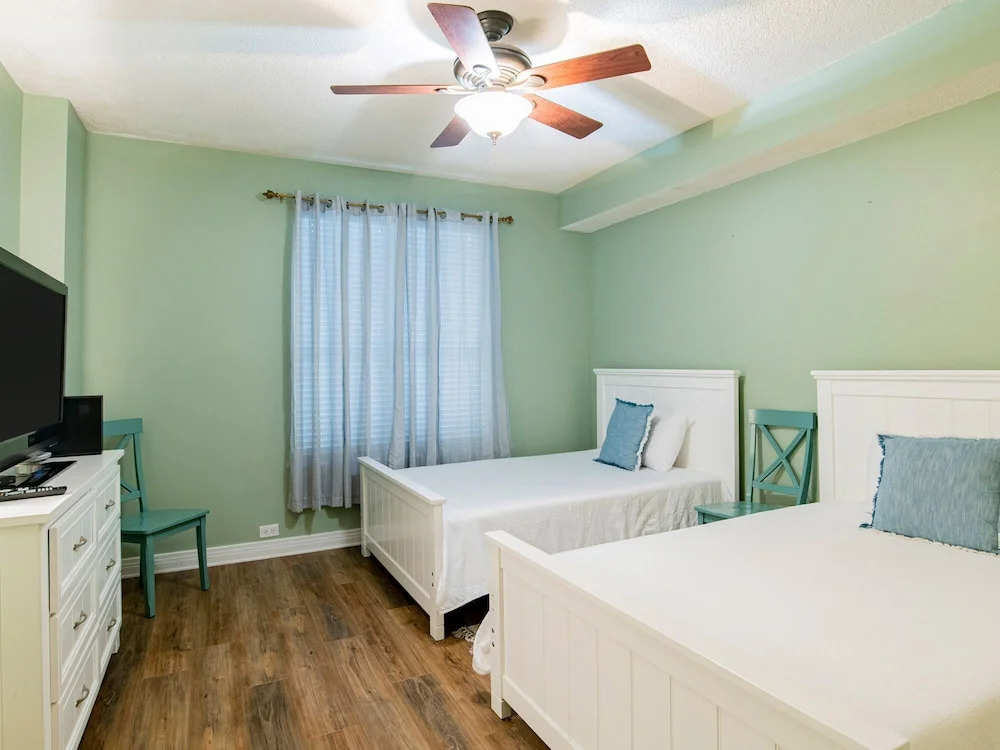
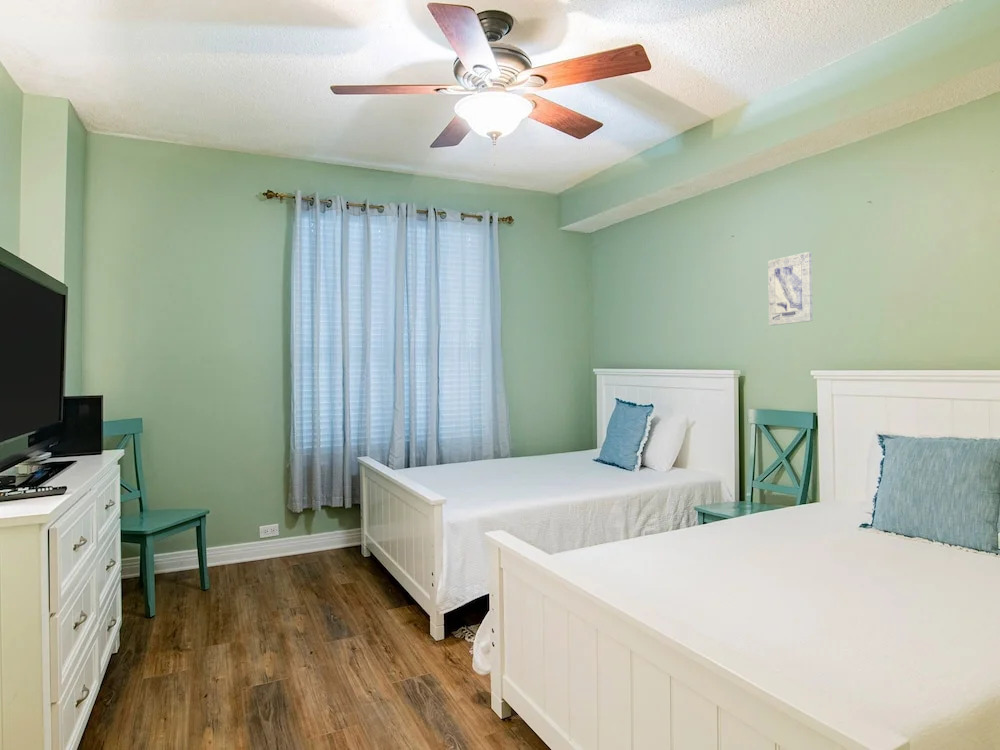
+ wall art (789, 289)
